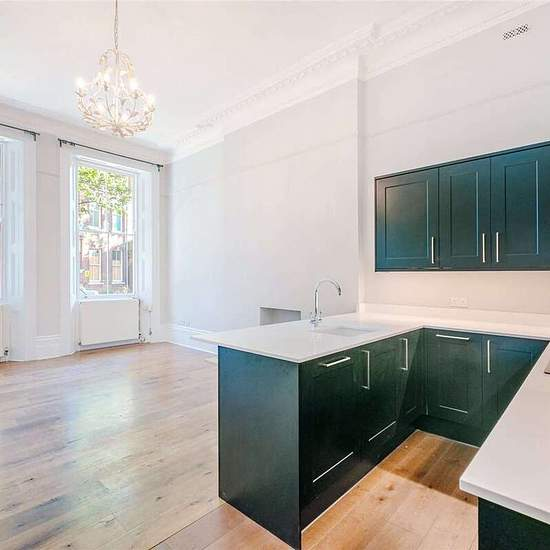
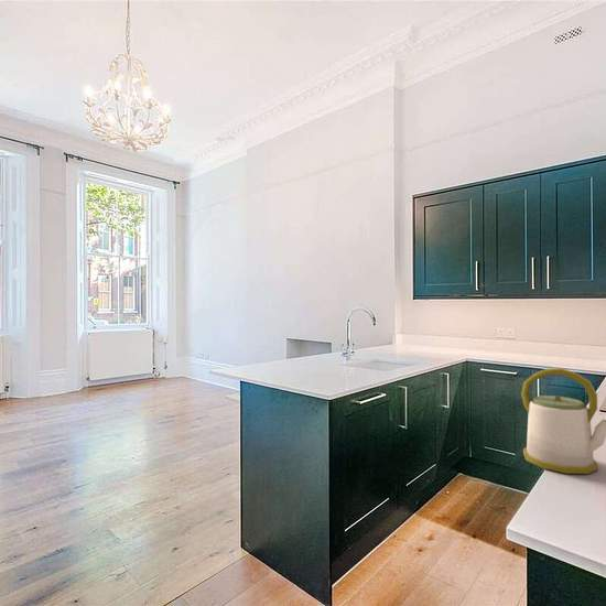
+ kettle (564, 415)
